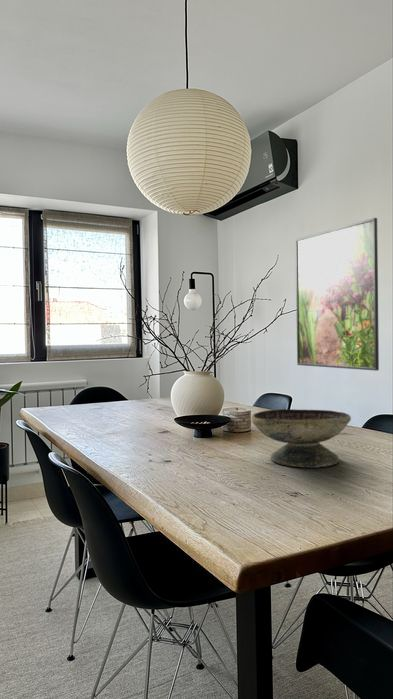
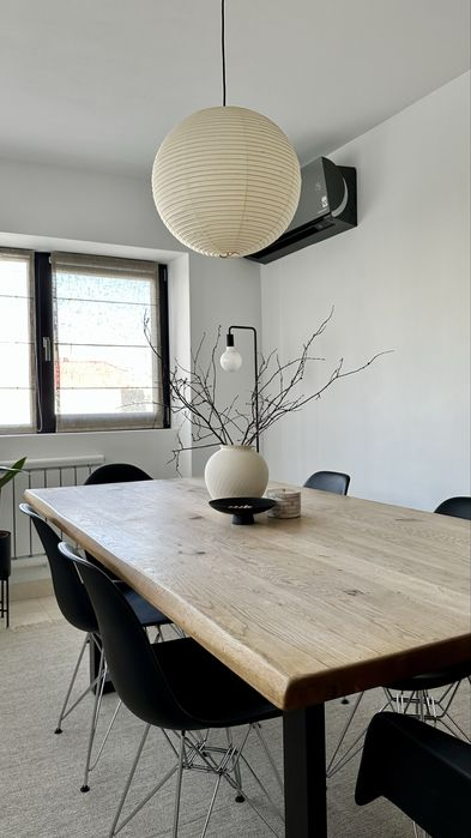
- decorative bowl (300, 435)
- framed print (333, 298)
